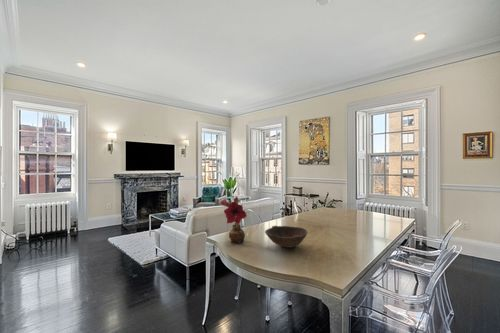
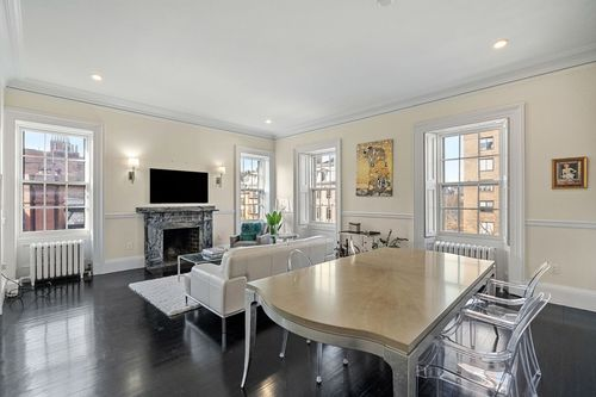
- bowl (286, 237)
- flower (234, 220)
